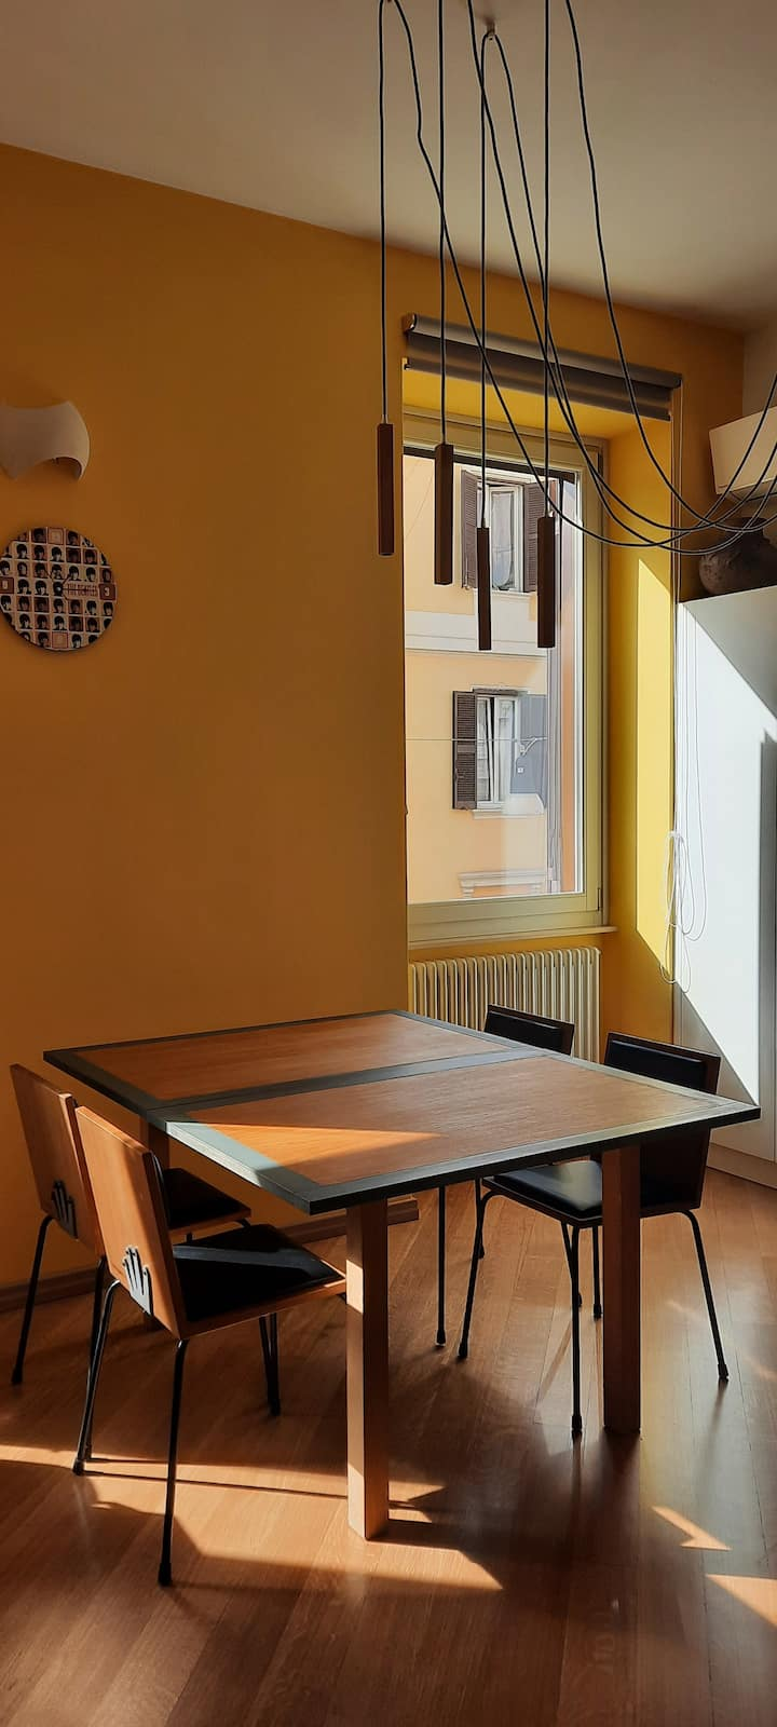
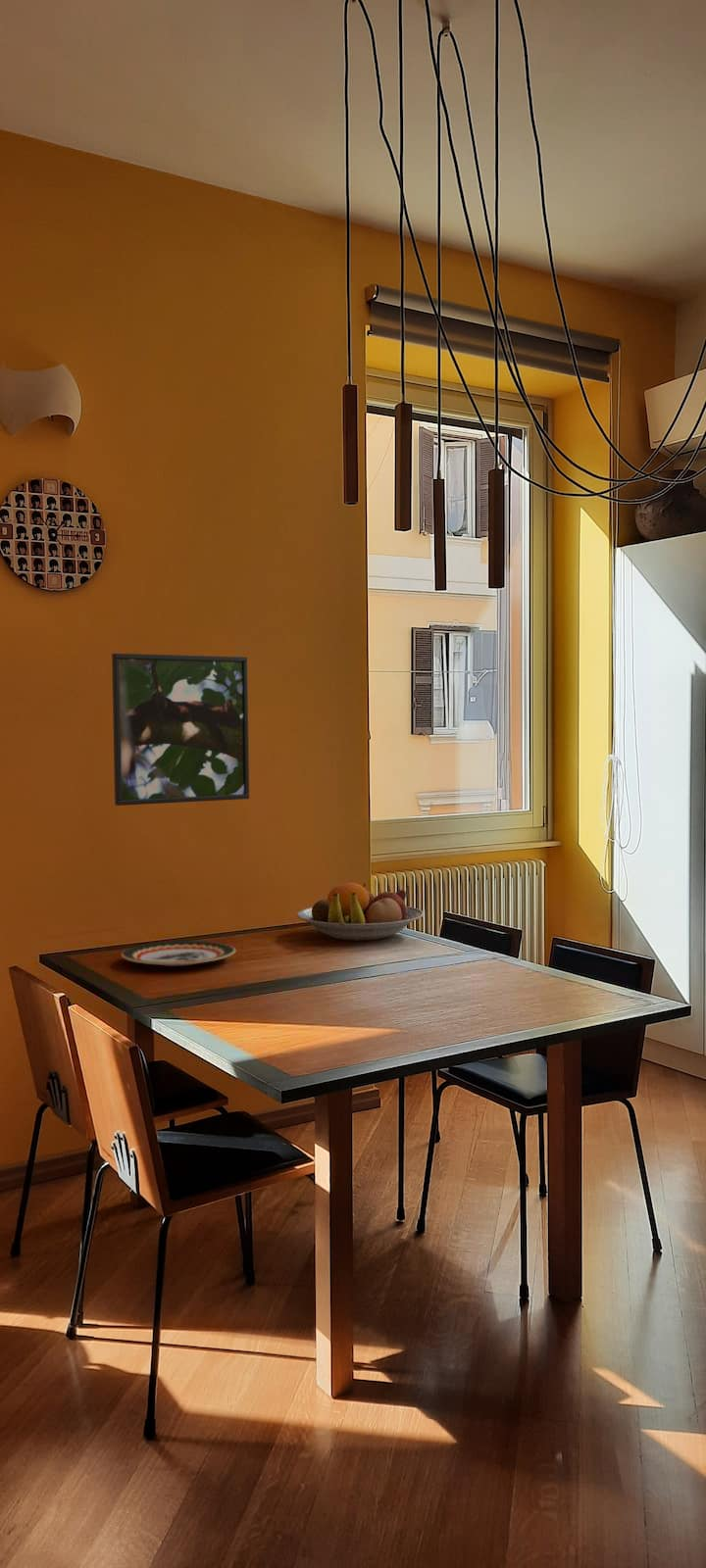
+ plate (178, 956)
+ fruit bowl (360, 907)
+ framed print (182, 728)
